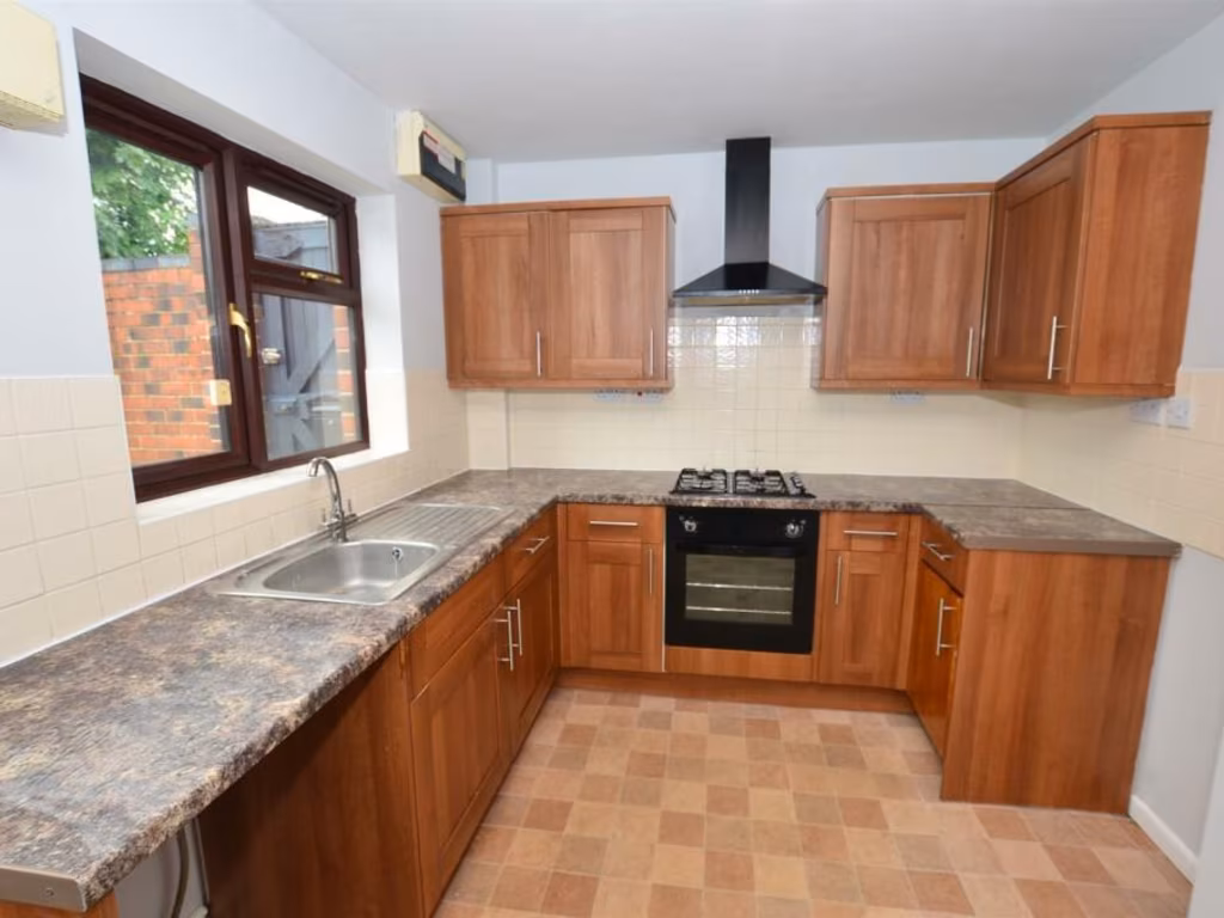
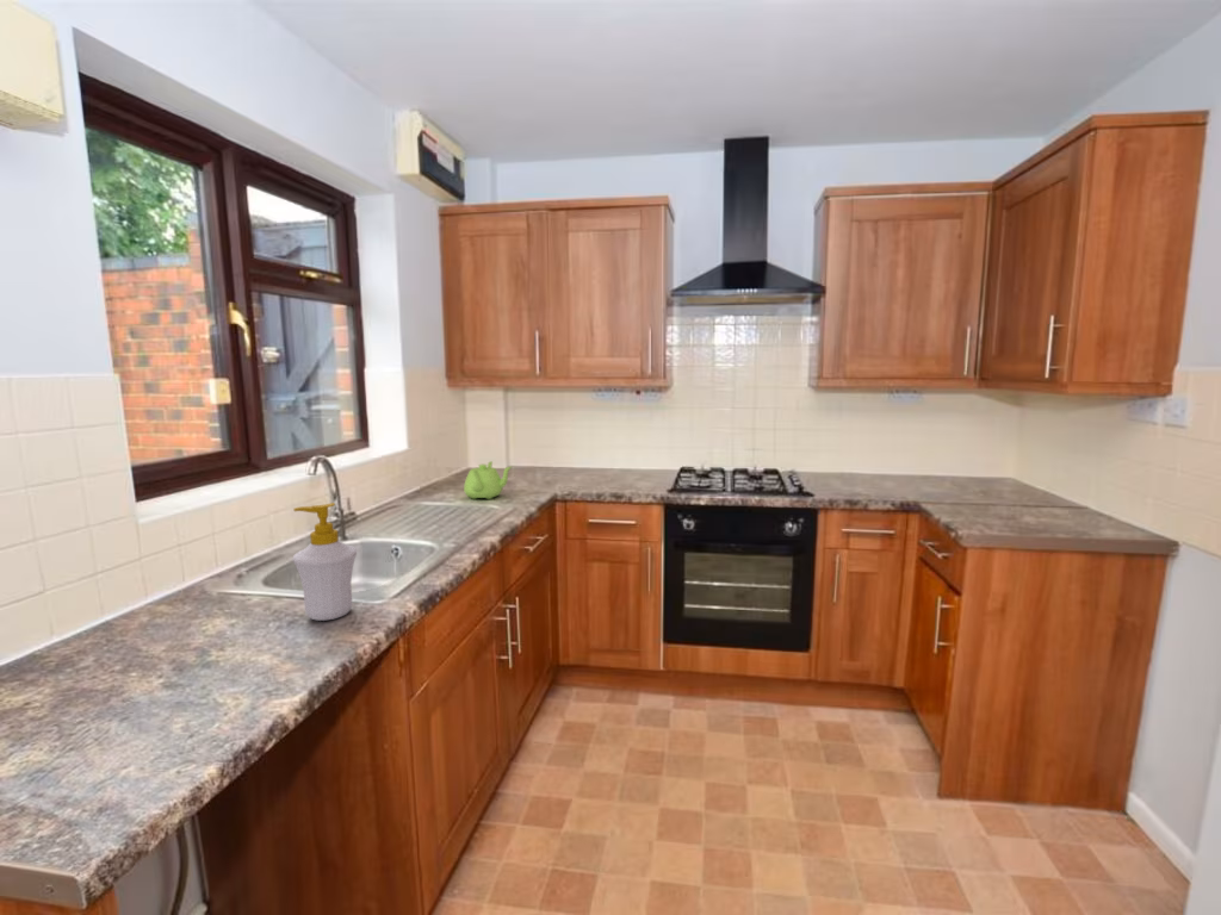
+ soap bottle (326, 559)
+ teapot (489, 480)
